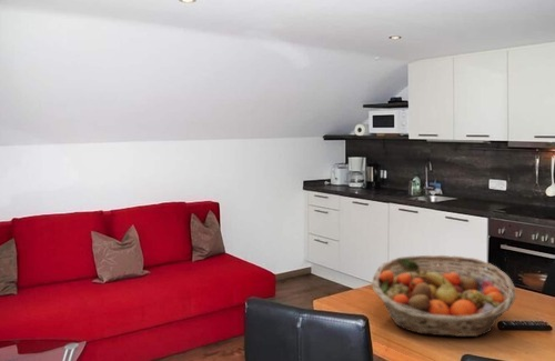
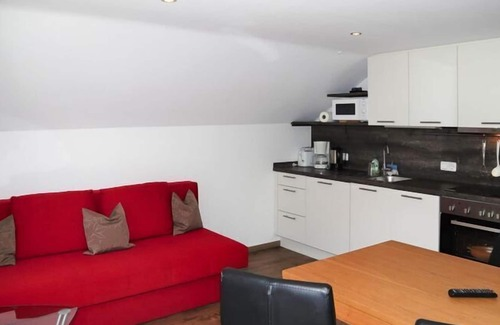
- fruit basket (441, 293)
